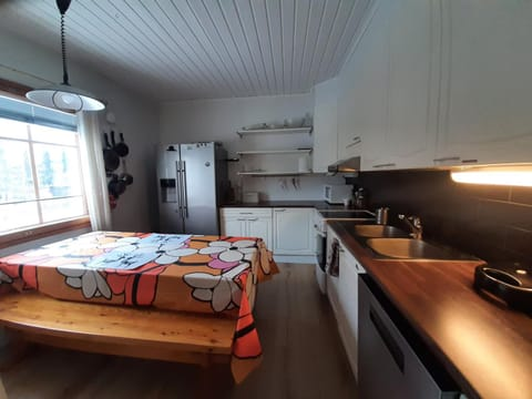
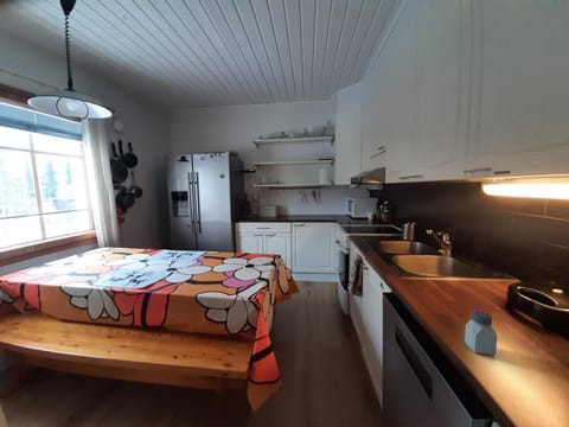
+ saltshaker (480, 331)
